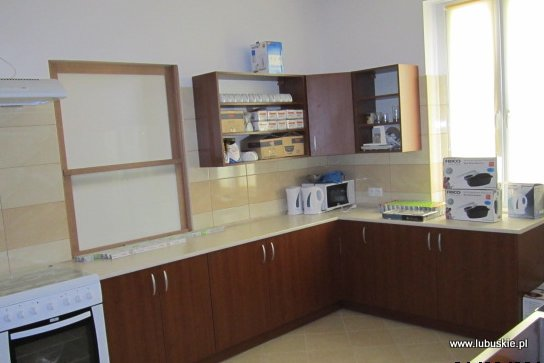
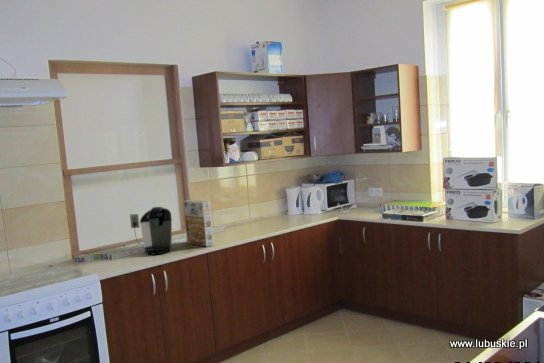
+ cereal box (198, 222)
+ coffee maker (149, 229)
